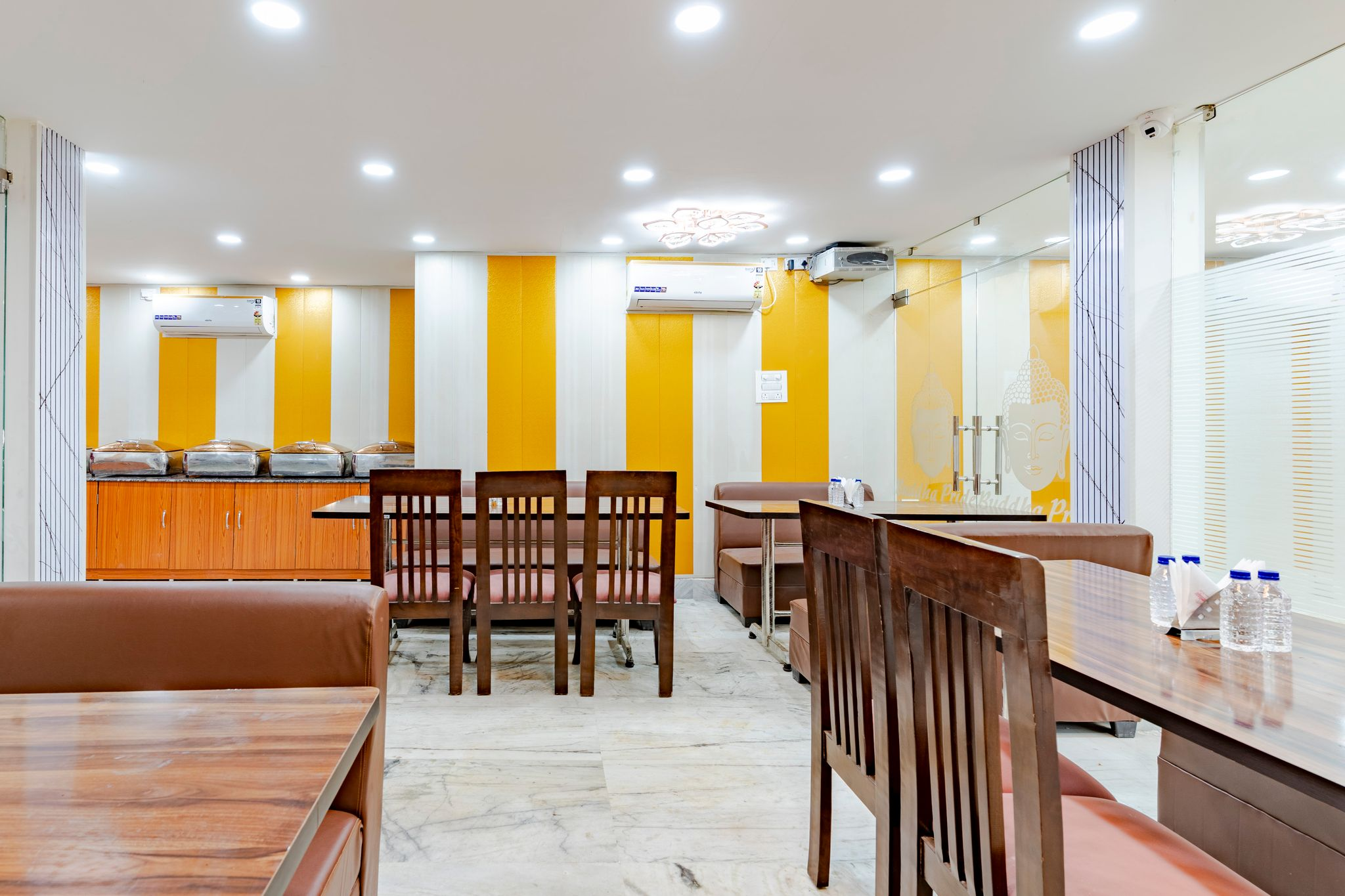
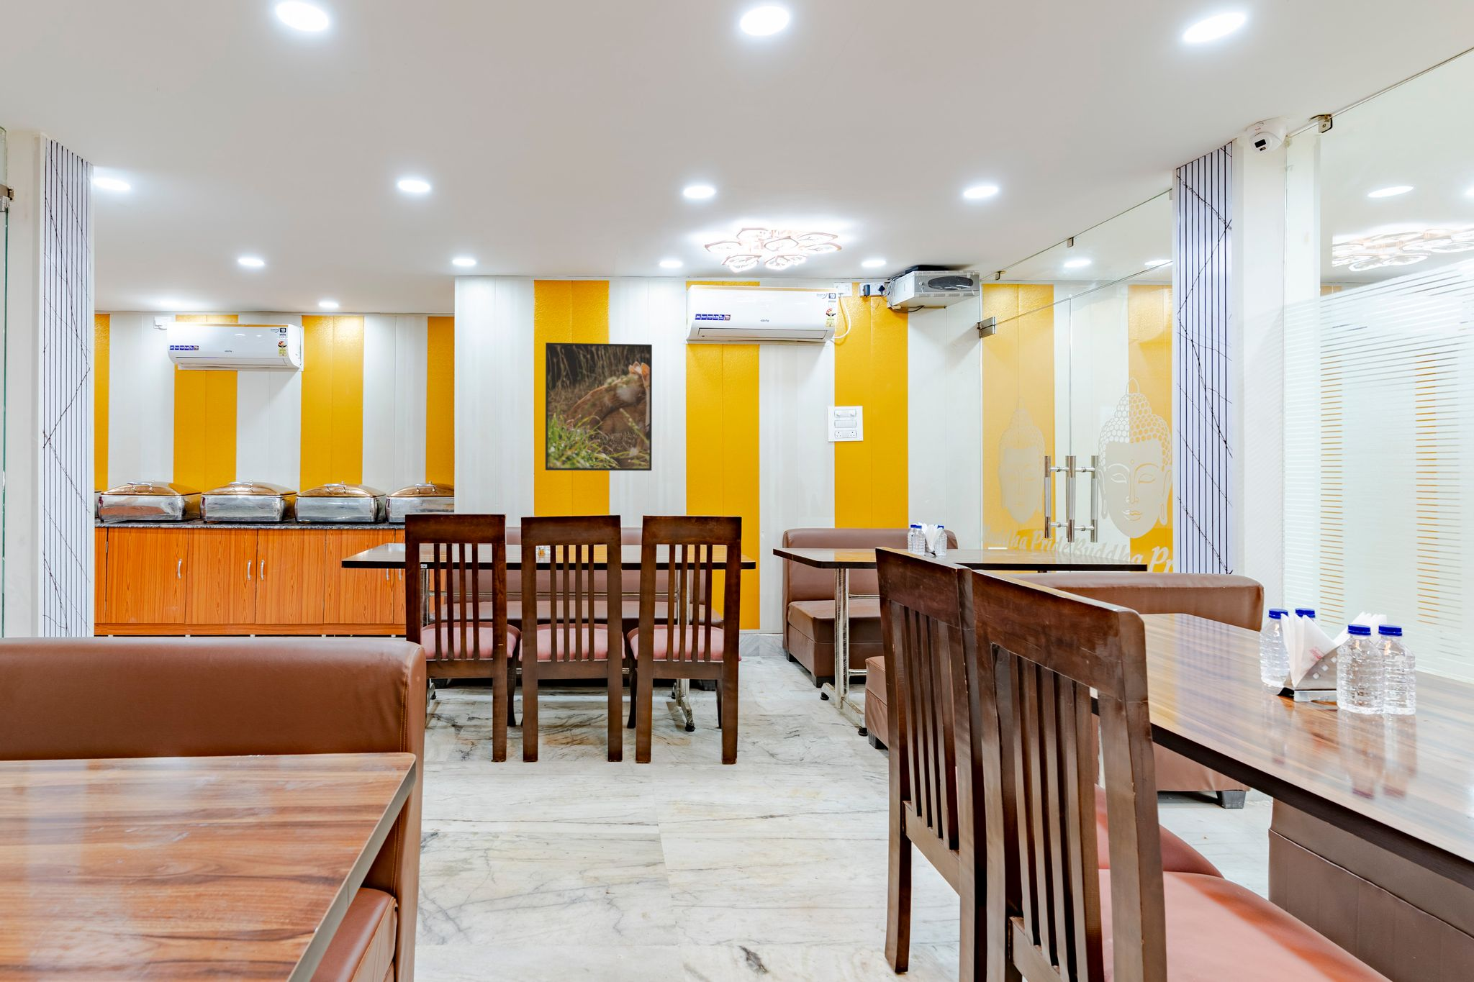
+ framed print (598, 407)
